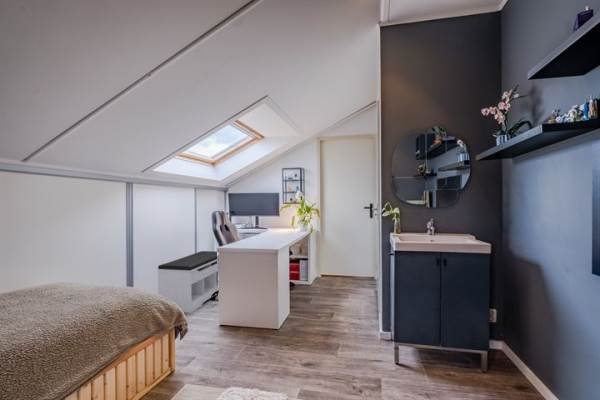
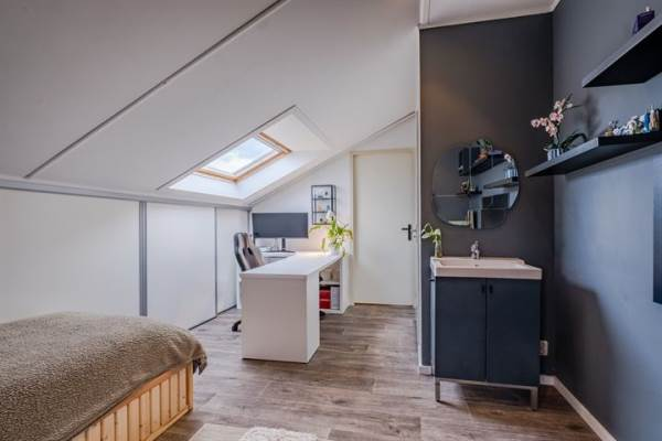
- bench (196, 277)
